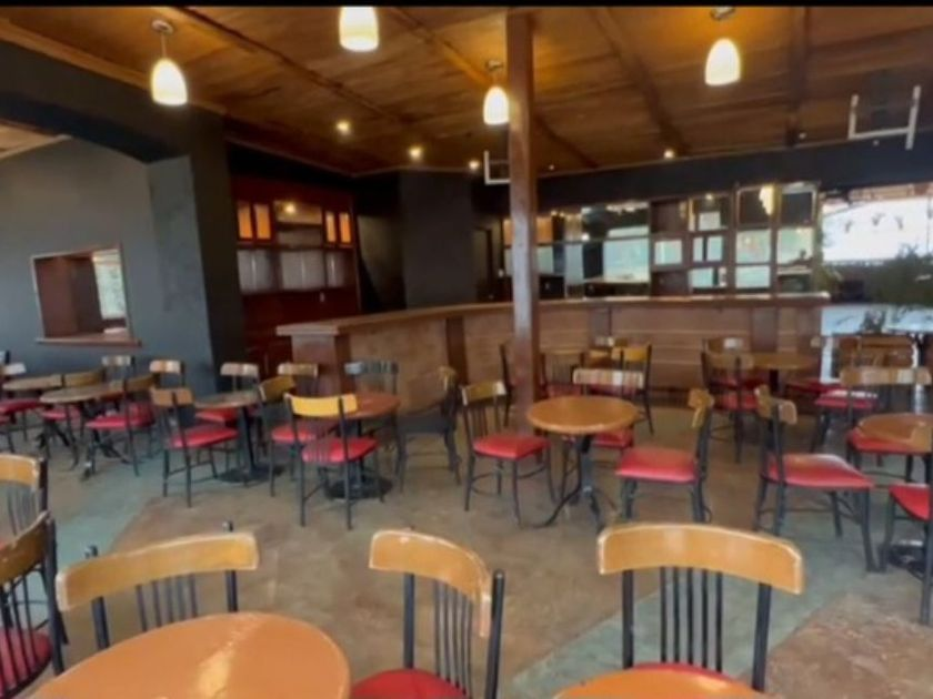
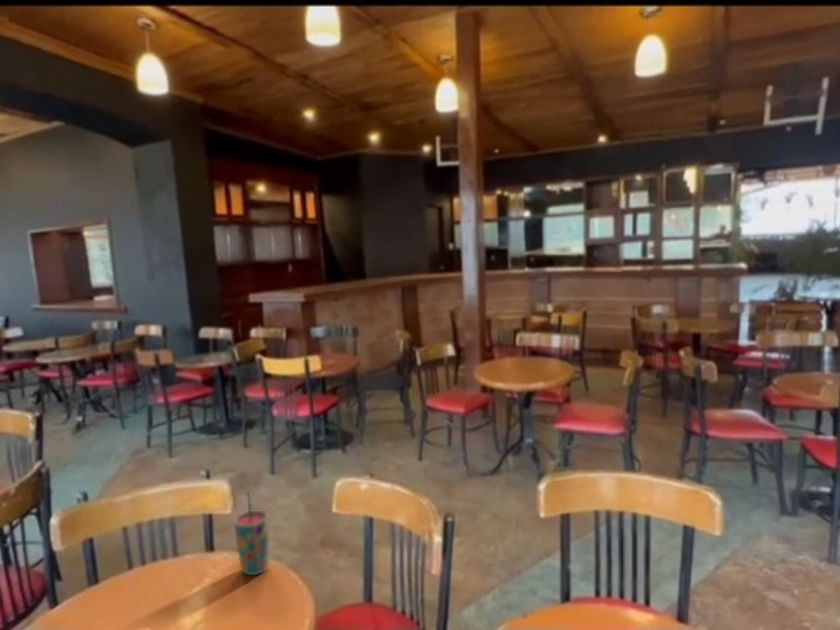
+ cup (251, 531)
